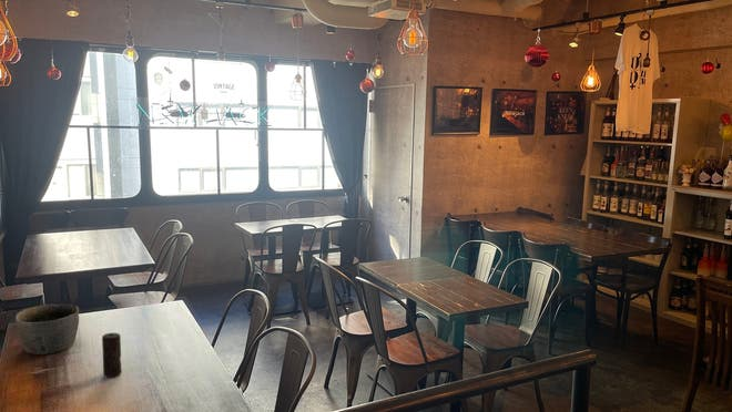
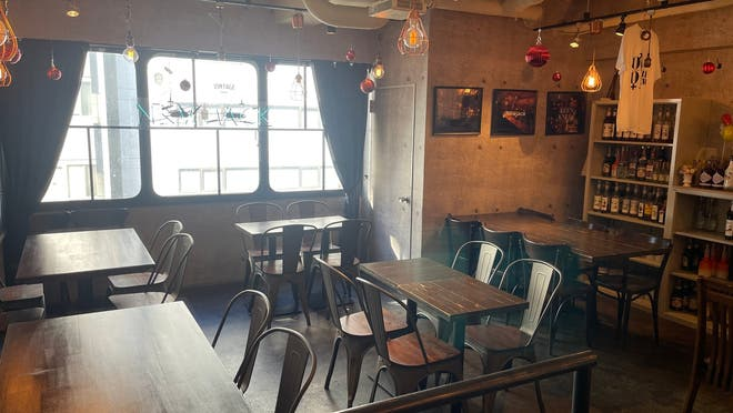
- candle (111, 354)
- bowl (48, 329)
